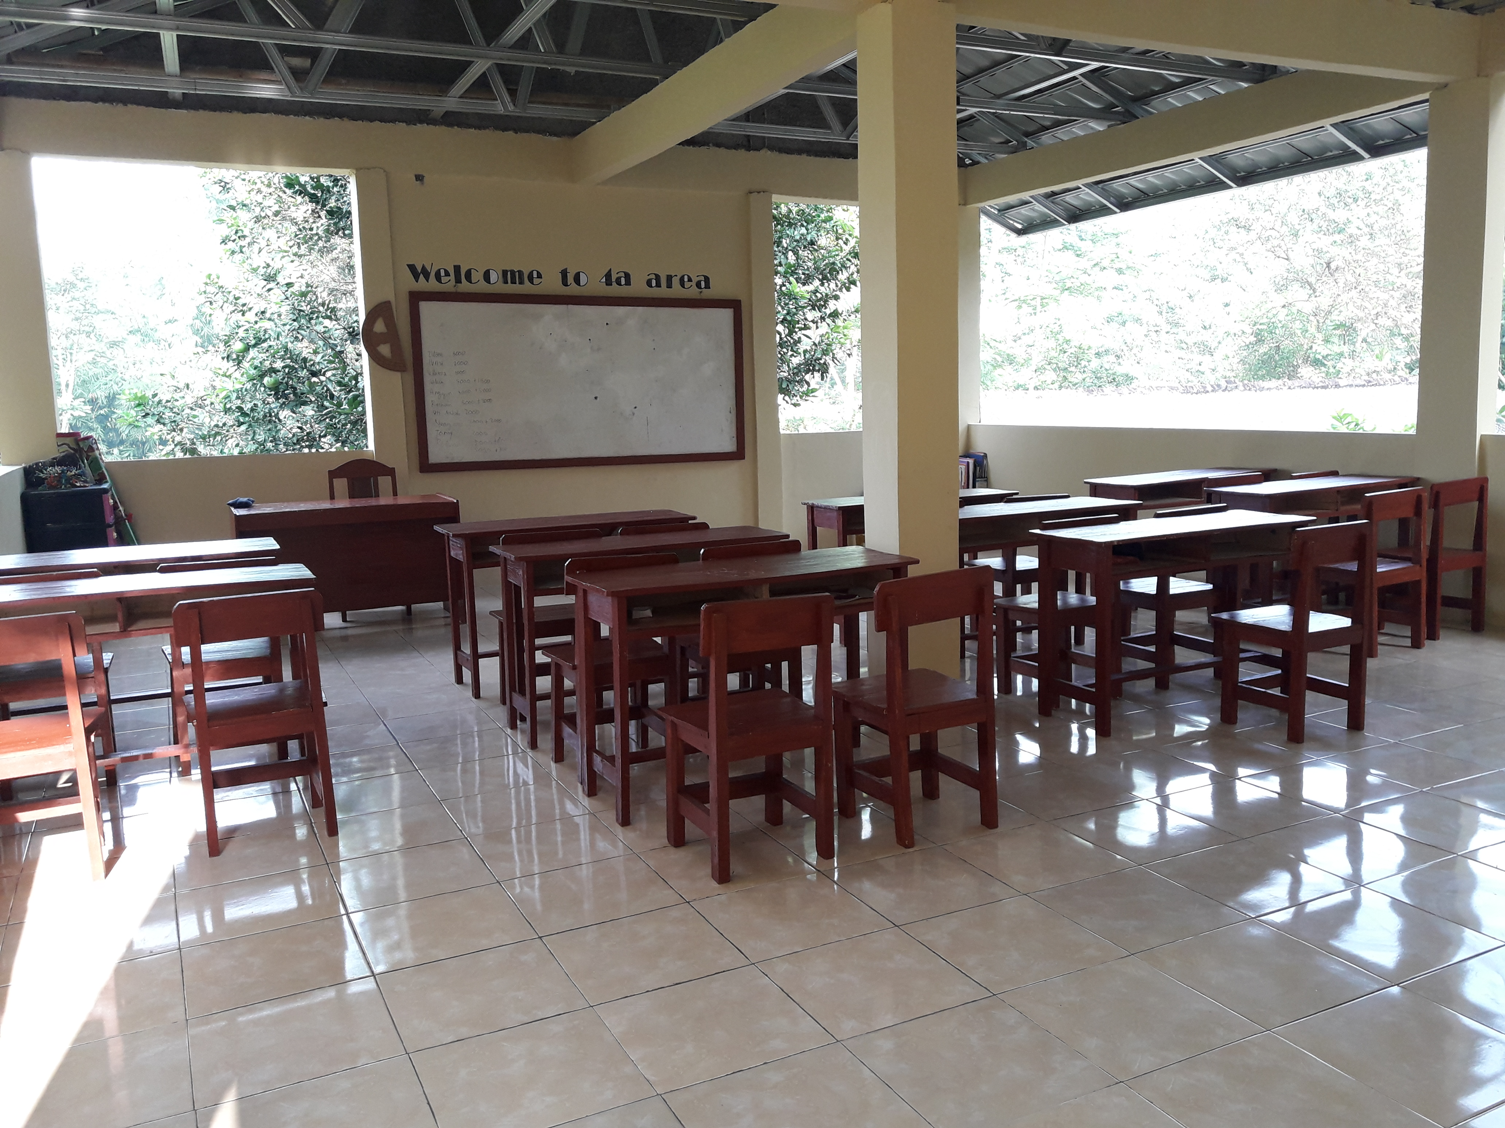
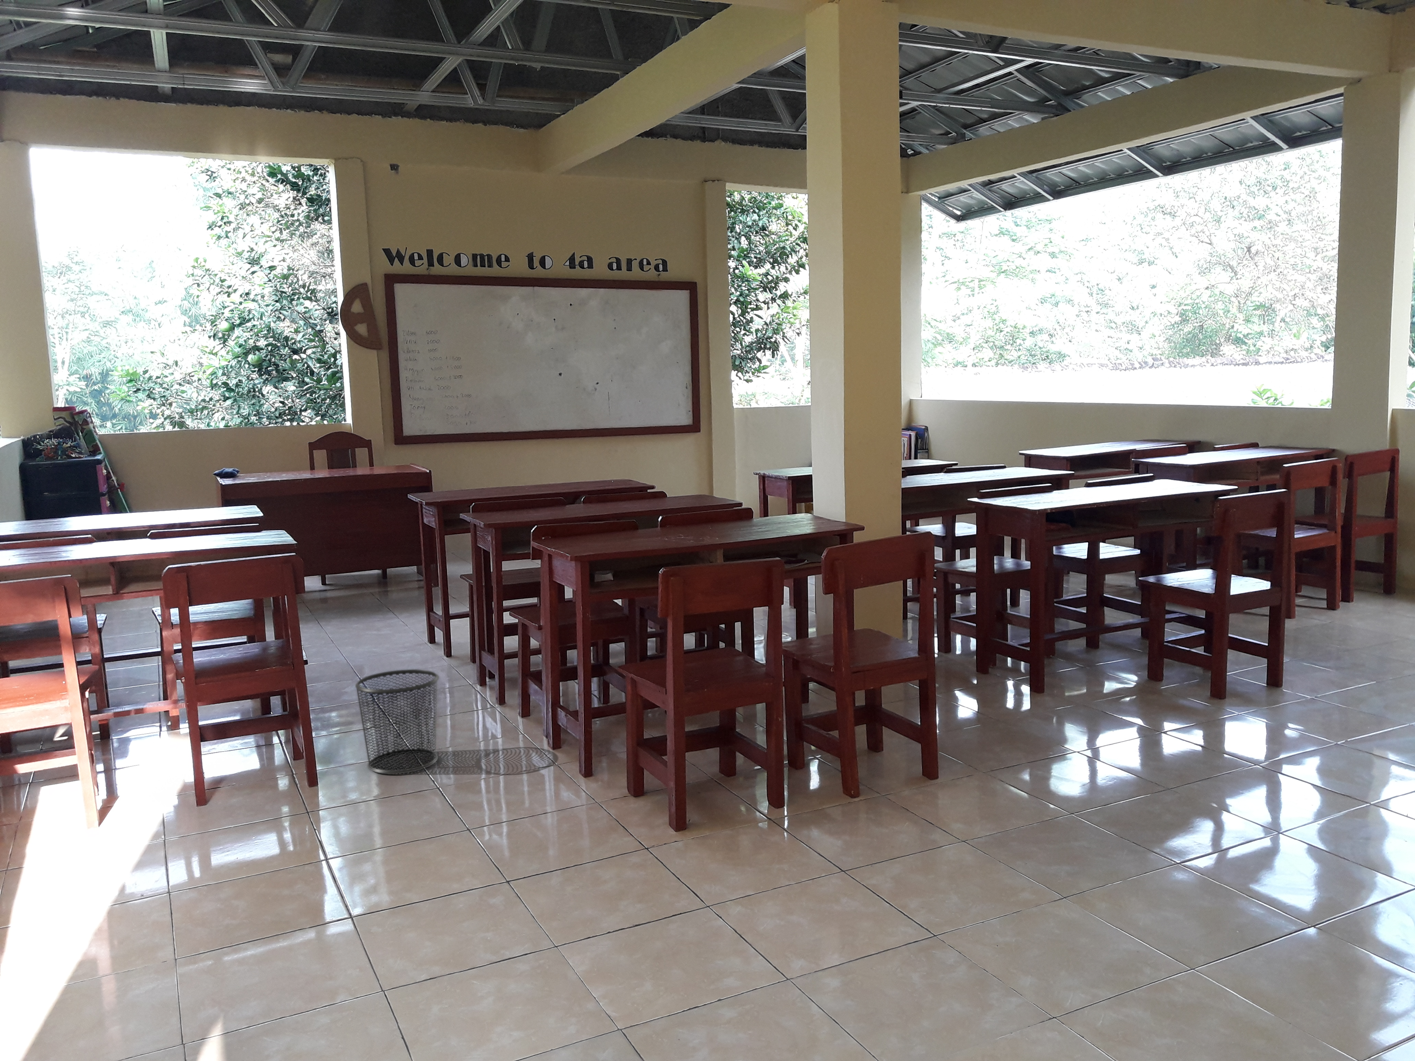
+ waste bin (400, 721)
